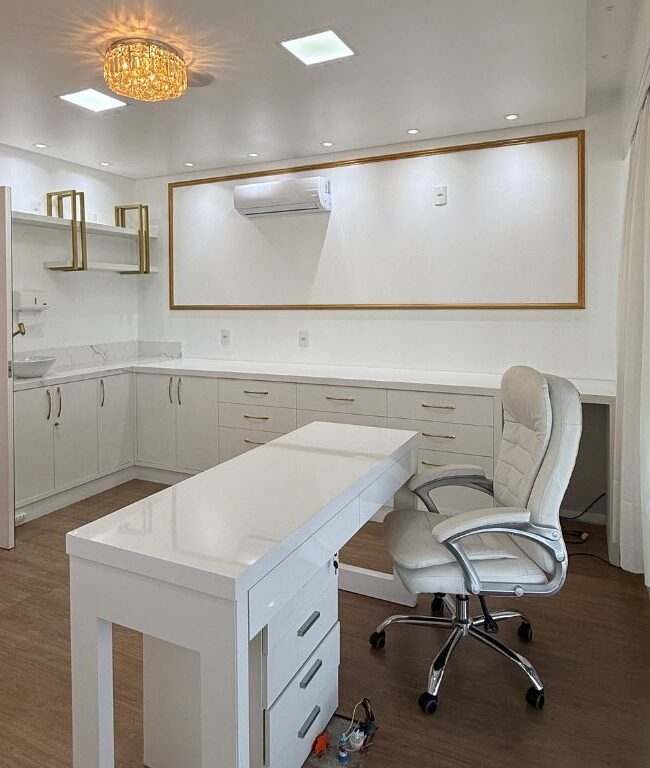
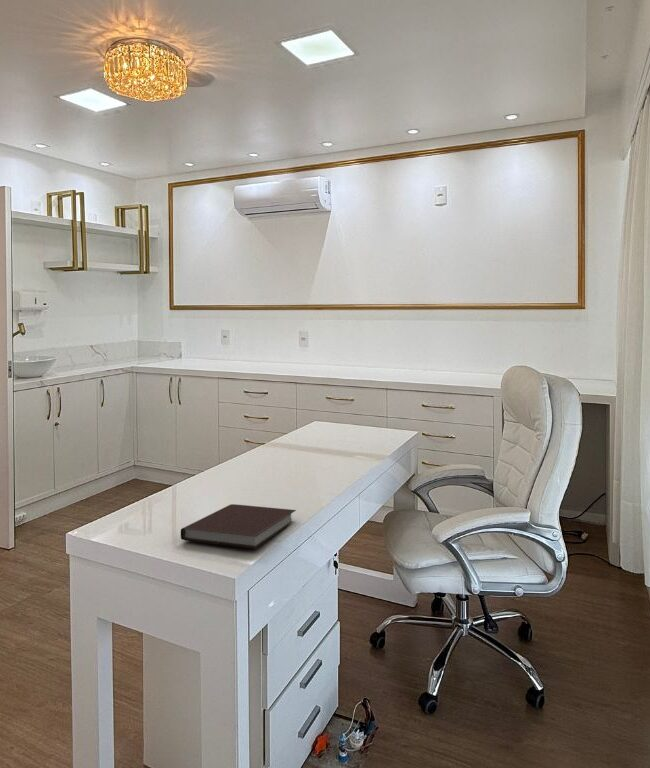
+ notebook (241, 524)
